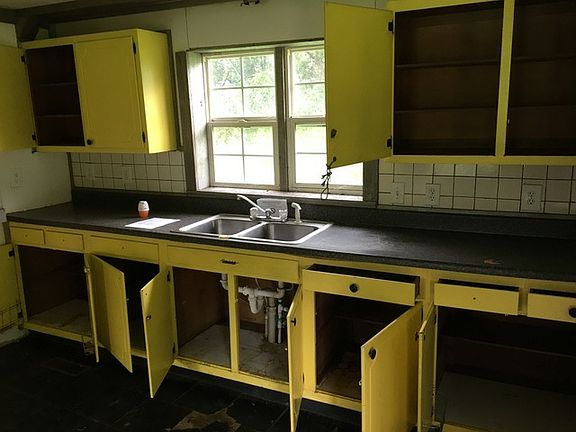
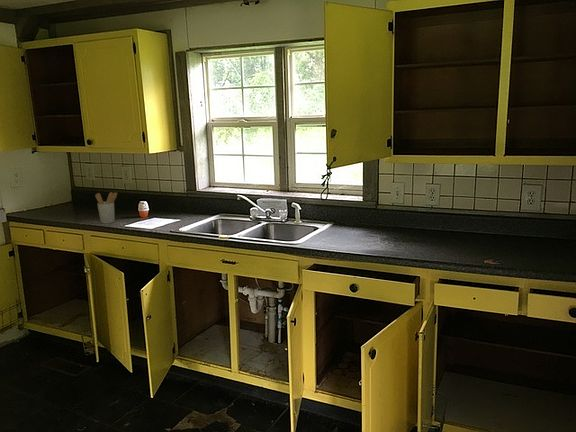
+ utensil holder (108, 207)
